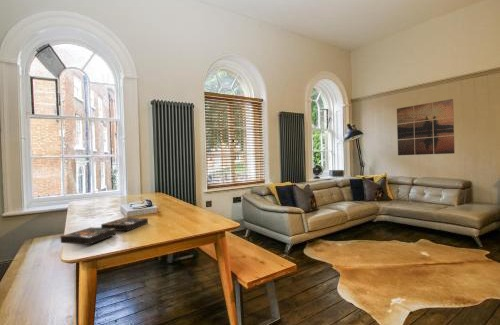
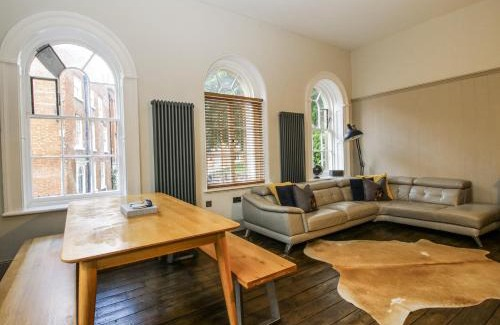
- wall art (423, 129)
- board game (109, 229)
